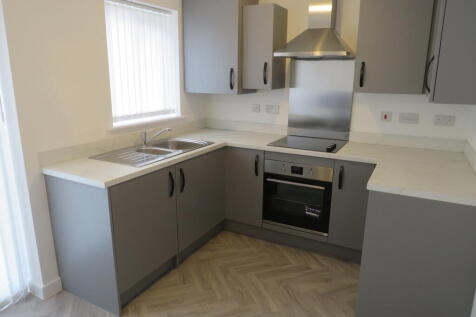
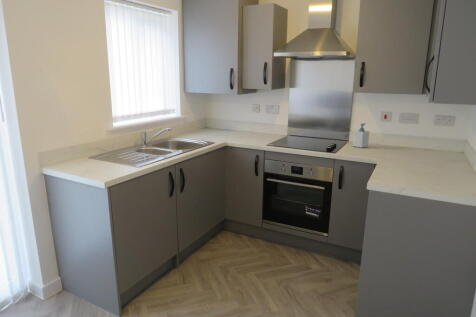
+ soap bottle (361, 135)
